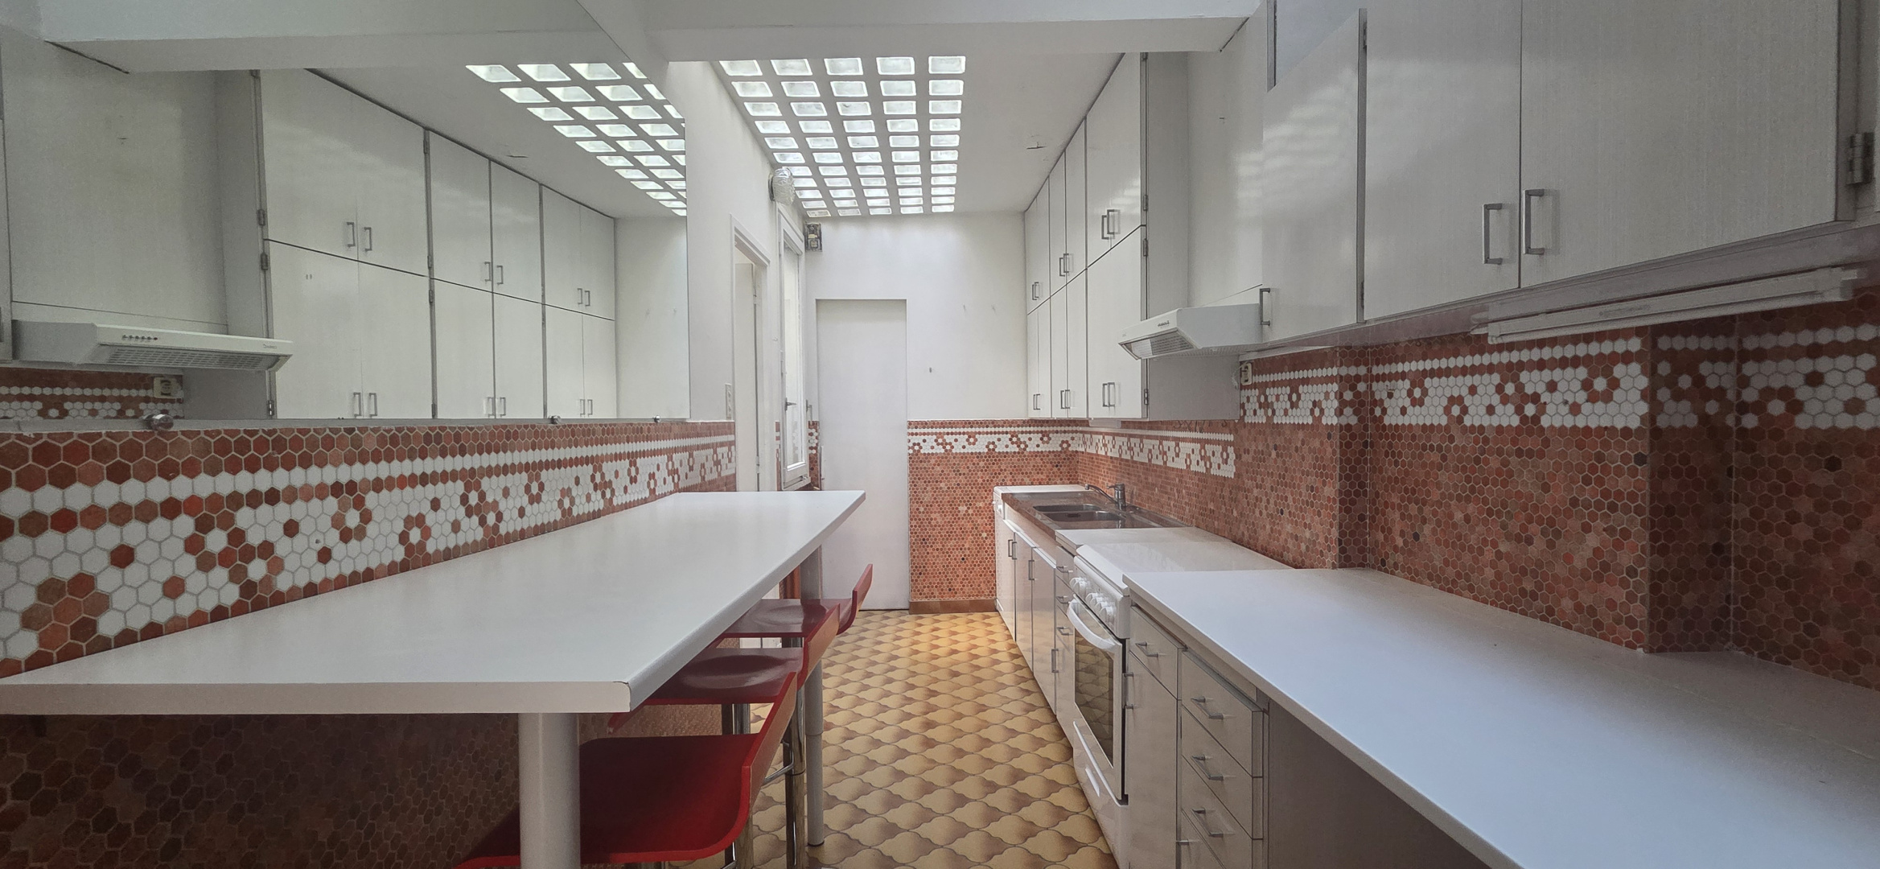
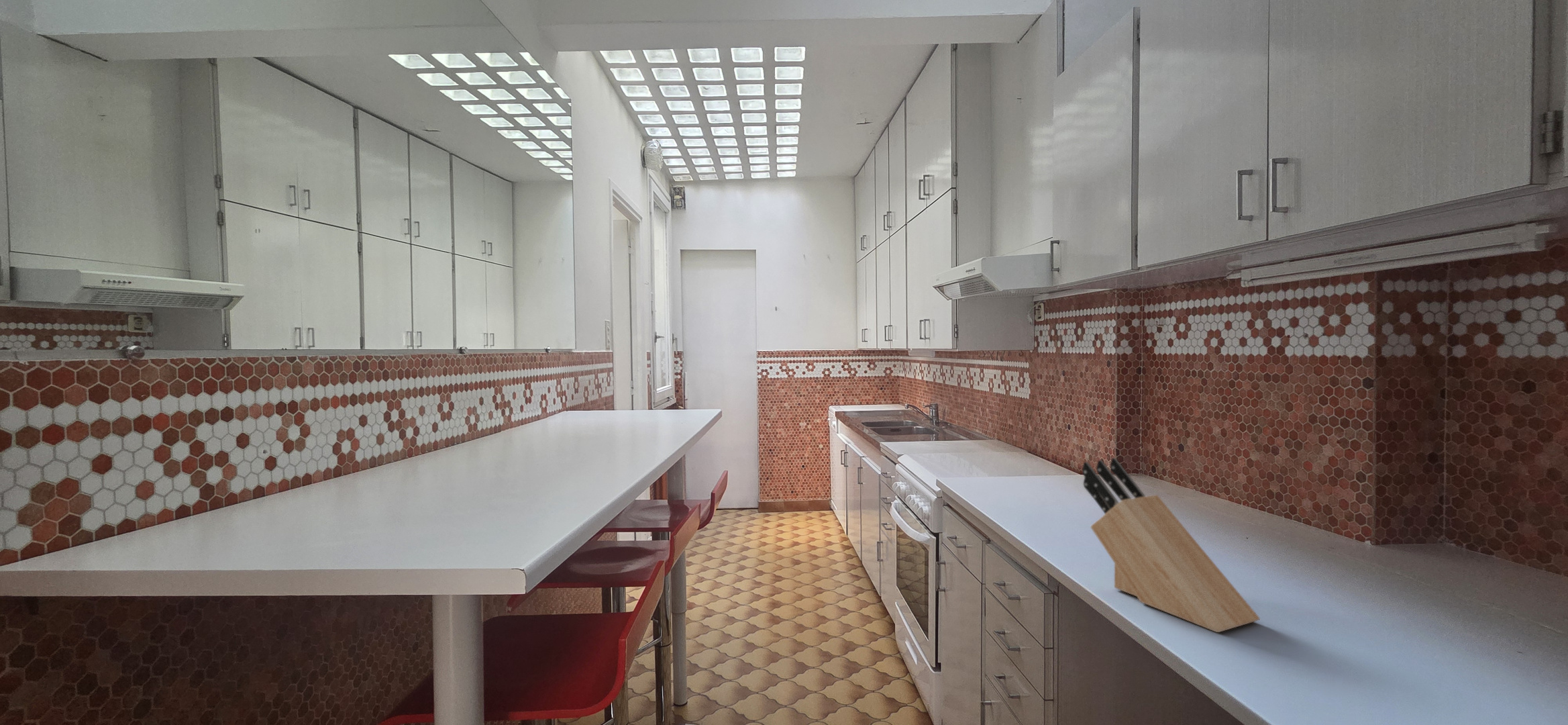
+ knife block (1156, 533)
